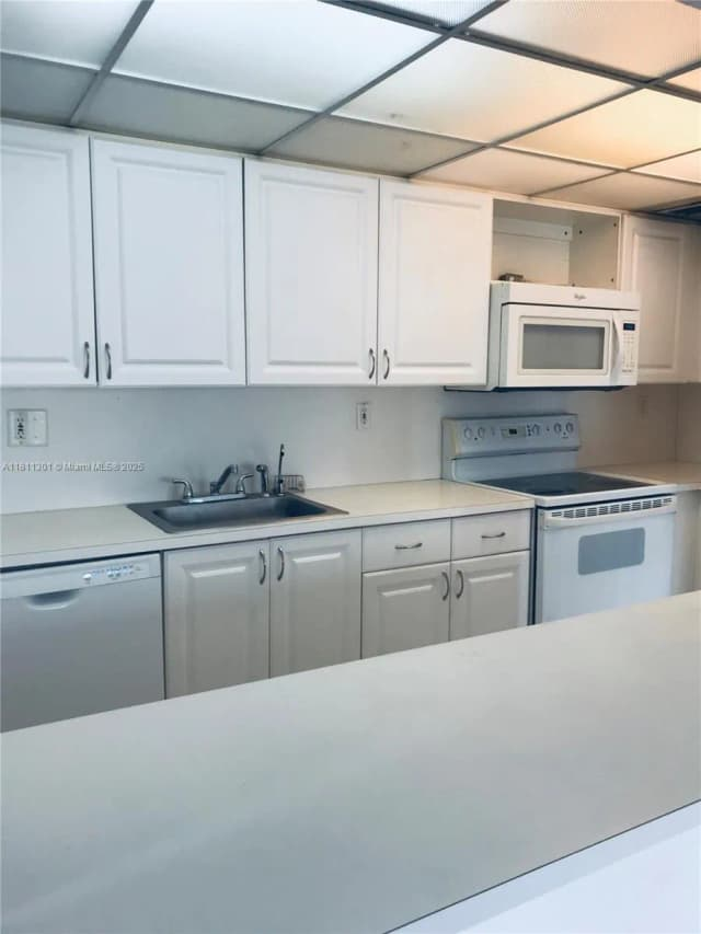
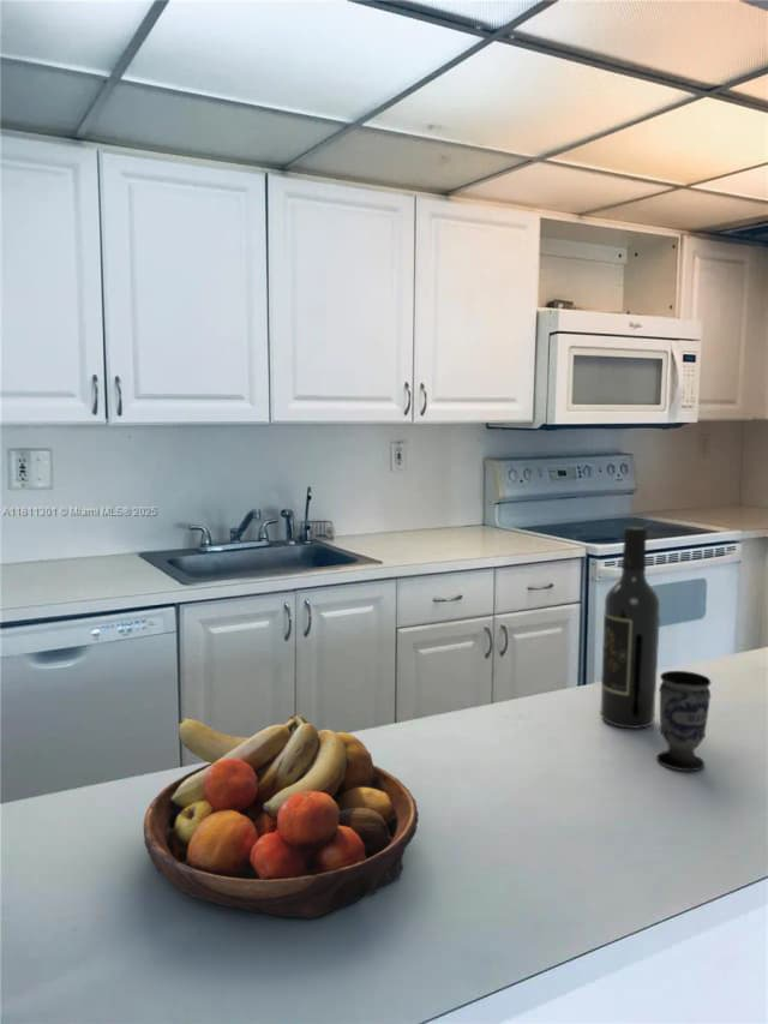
+ wine bottle (630, 624)
+ fruit bowl (280, 795)
+ cup (683, 719)
